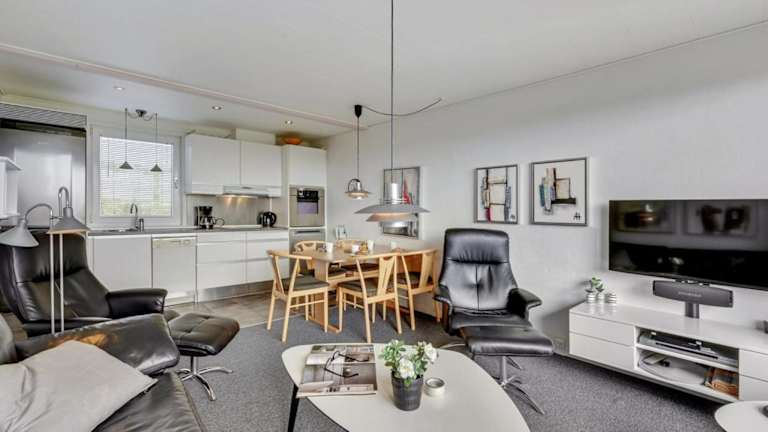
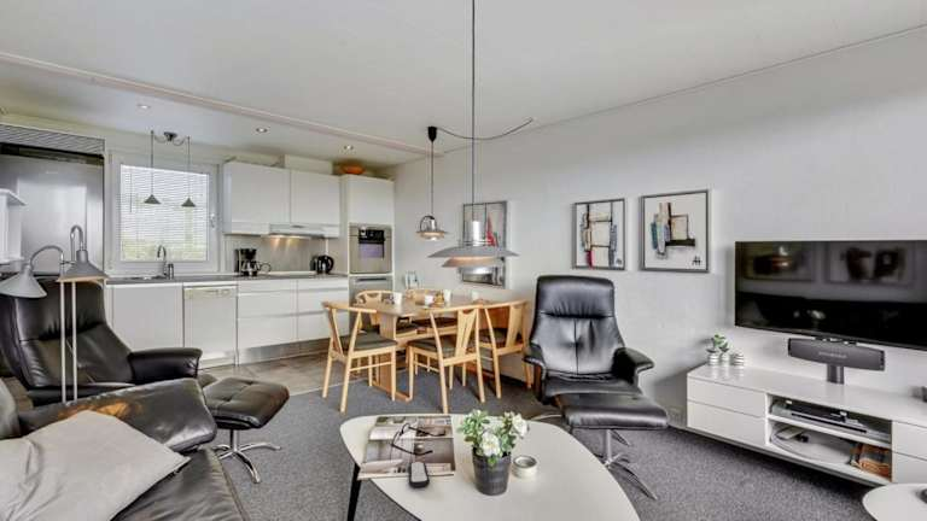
+ remote control (418, 473)
